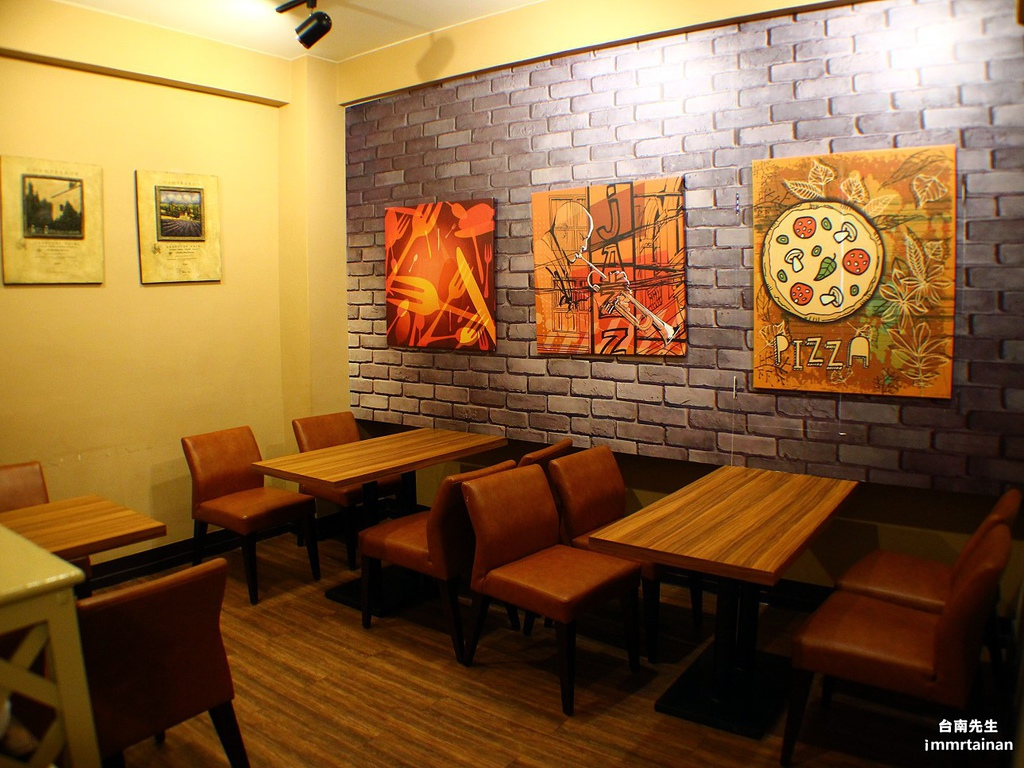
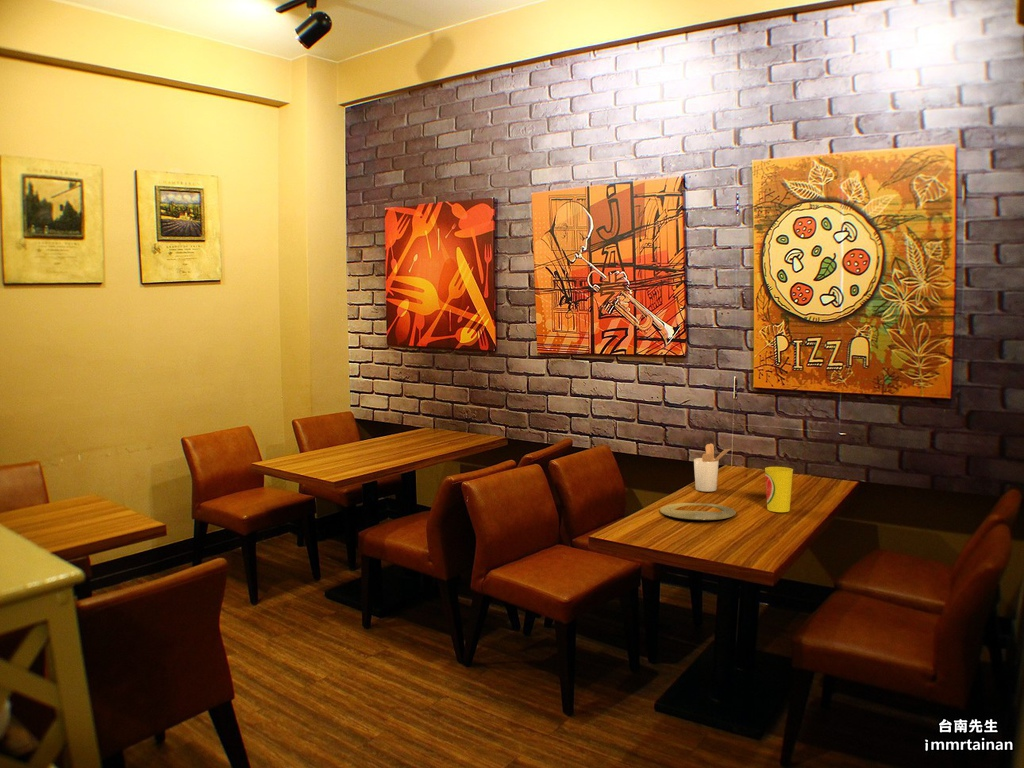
+ utensil holder (712, 467)
+ cup (778, 489)
+ plate (697, 511)
